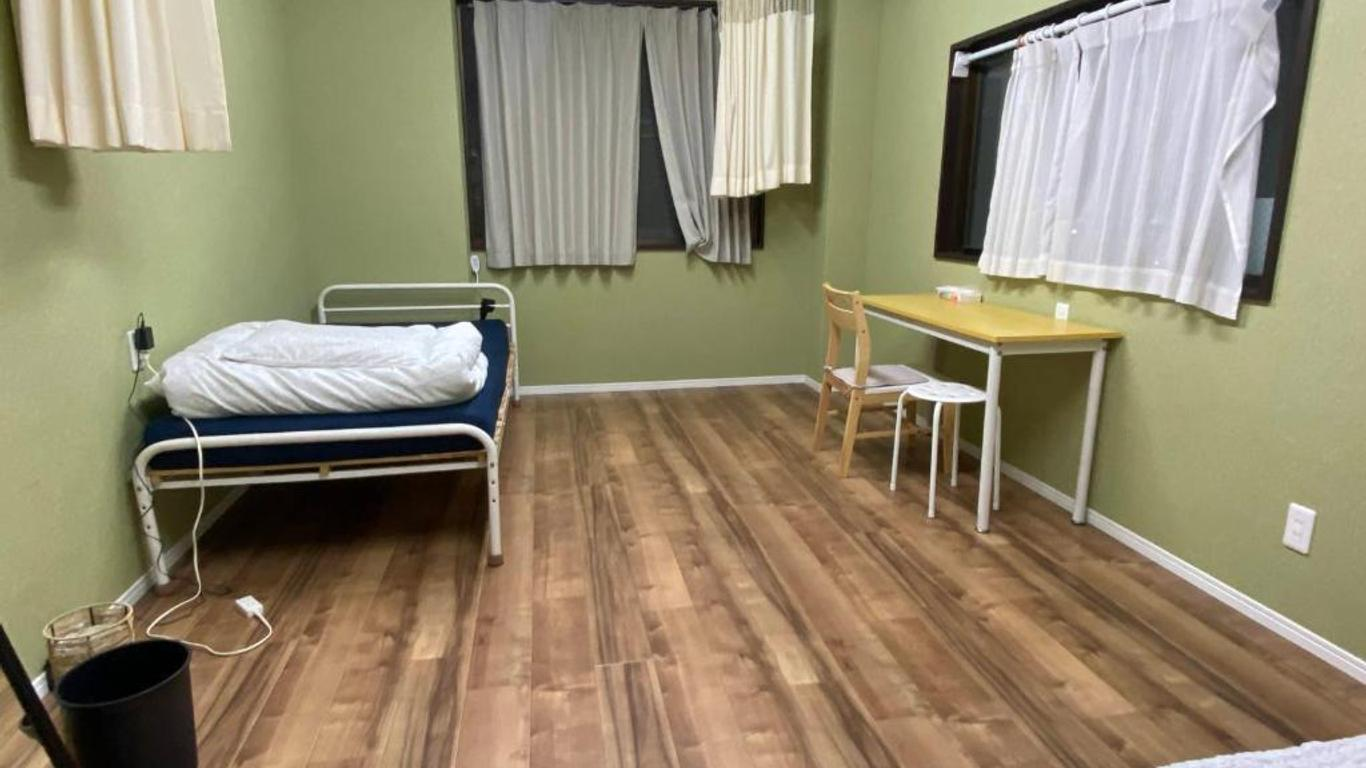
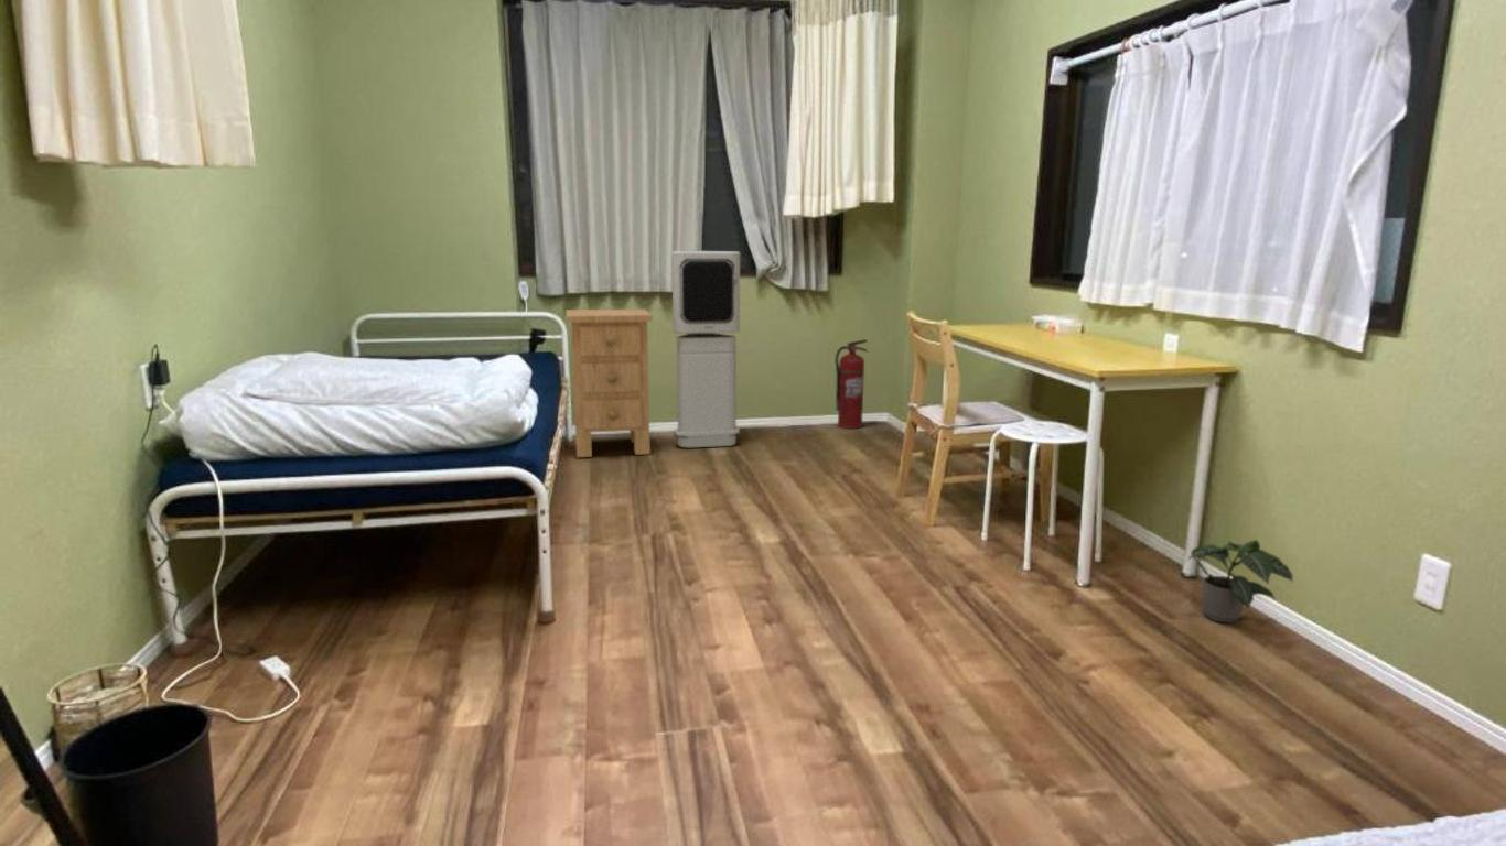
+ fire extinguisher (850, 383)
+ air purifier (702, 347)
+ potted plant (1236, 582)
+ nightstand (610, 381)
